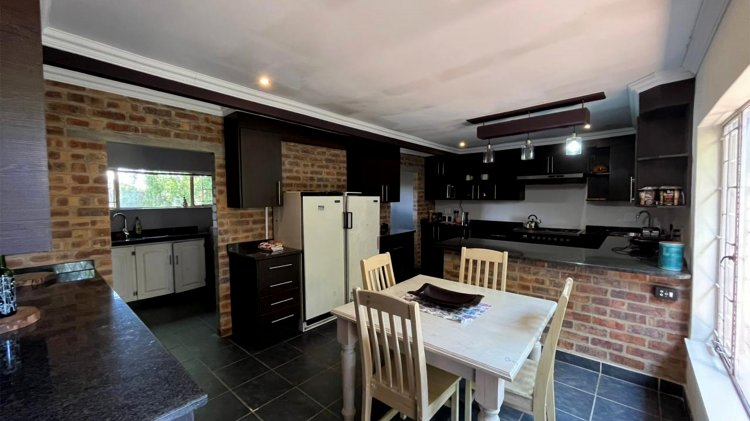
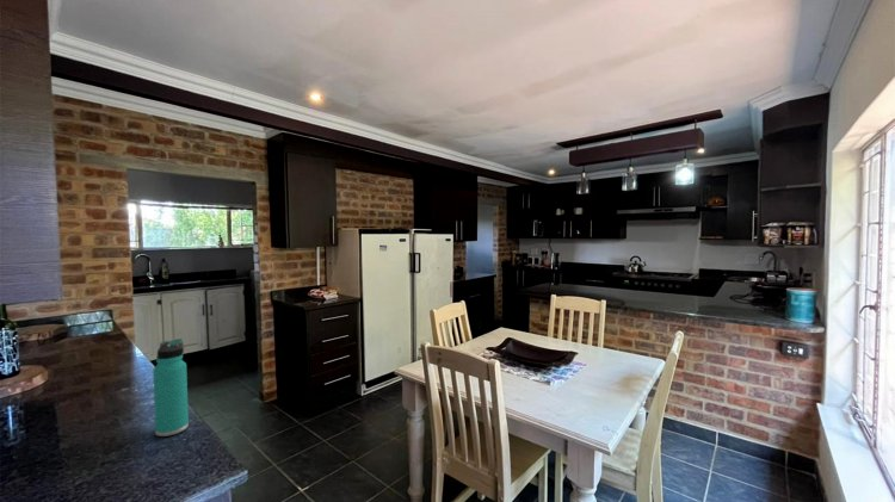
+ thermos bottle (171, 385)
